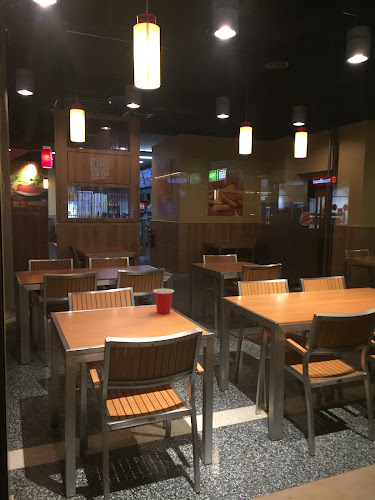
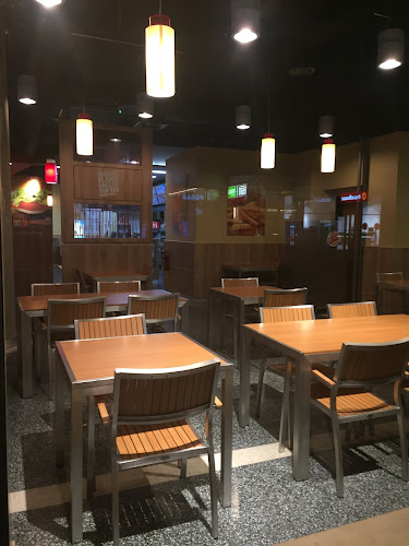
- cup (163, 301)
